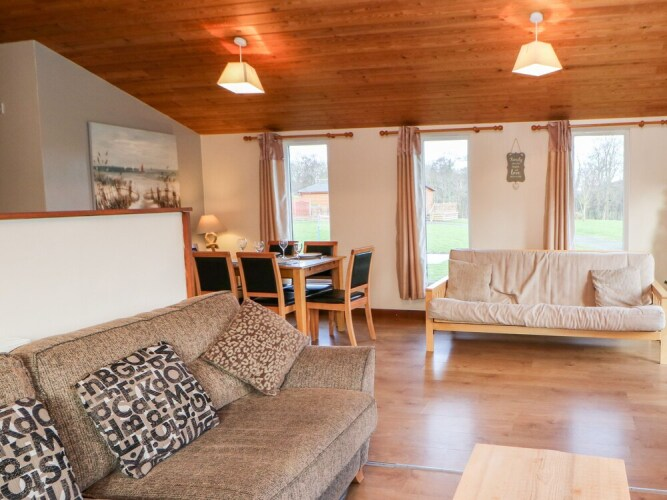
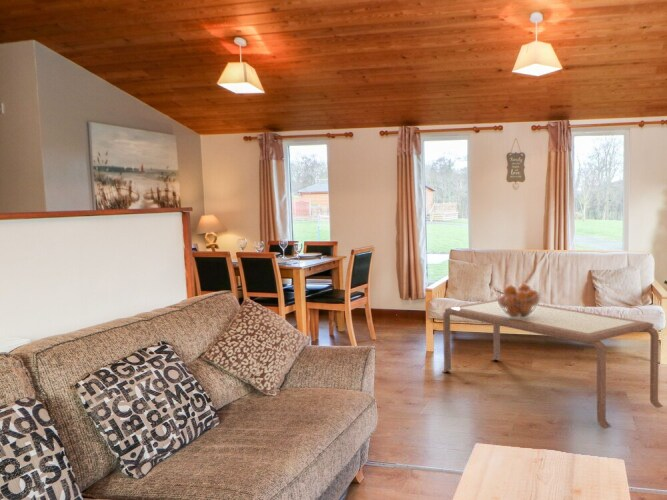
+ coffee table (542, 334)
+ fruit basket (518, 300)
